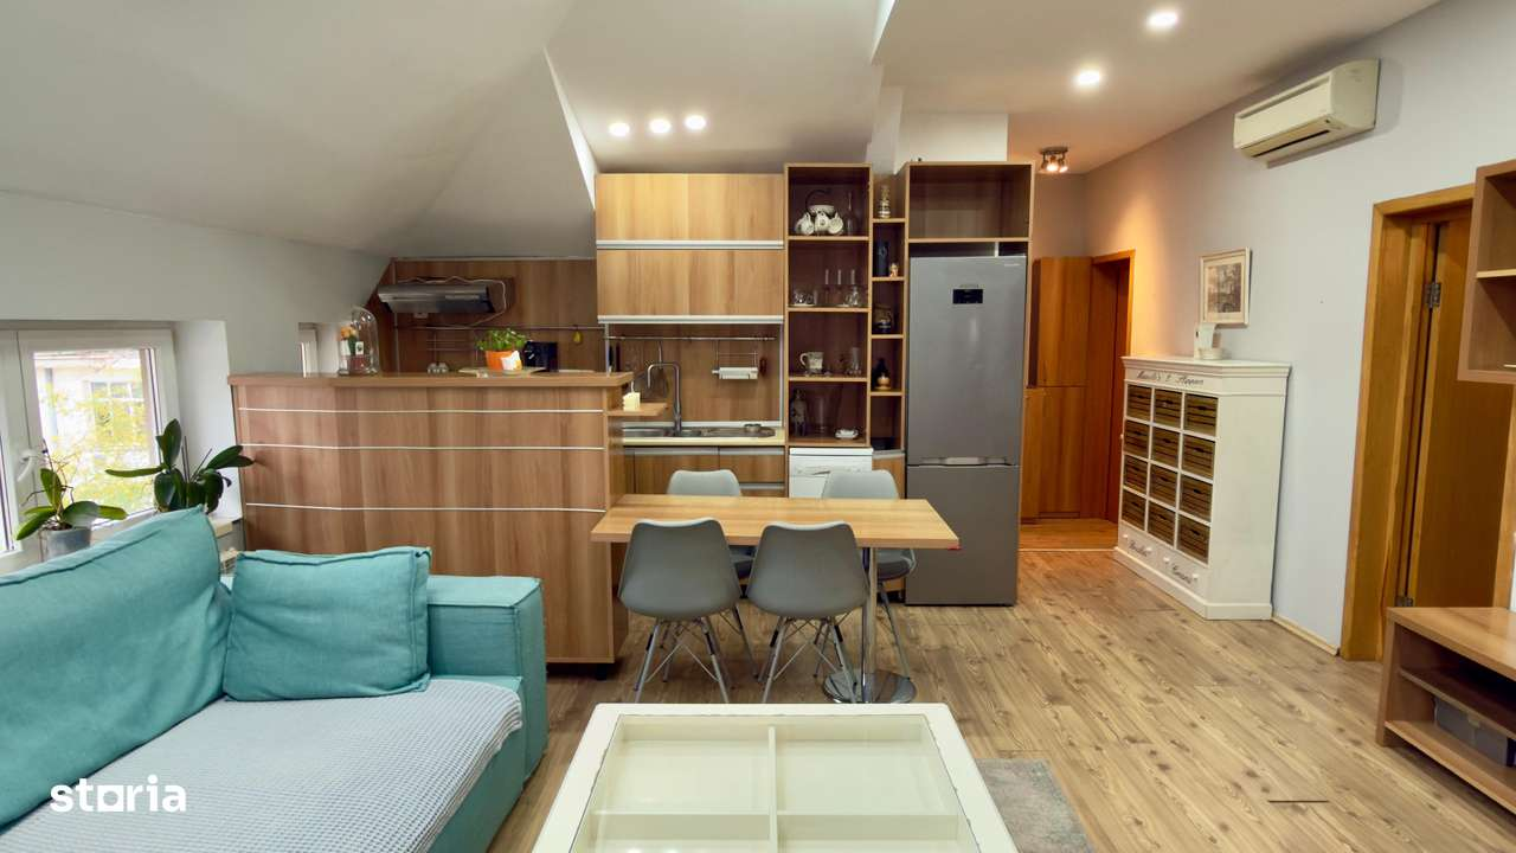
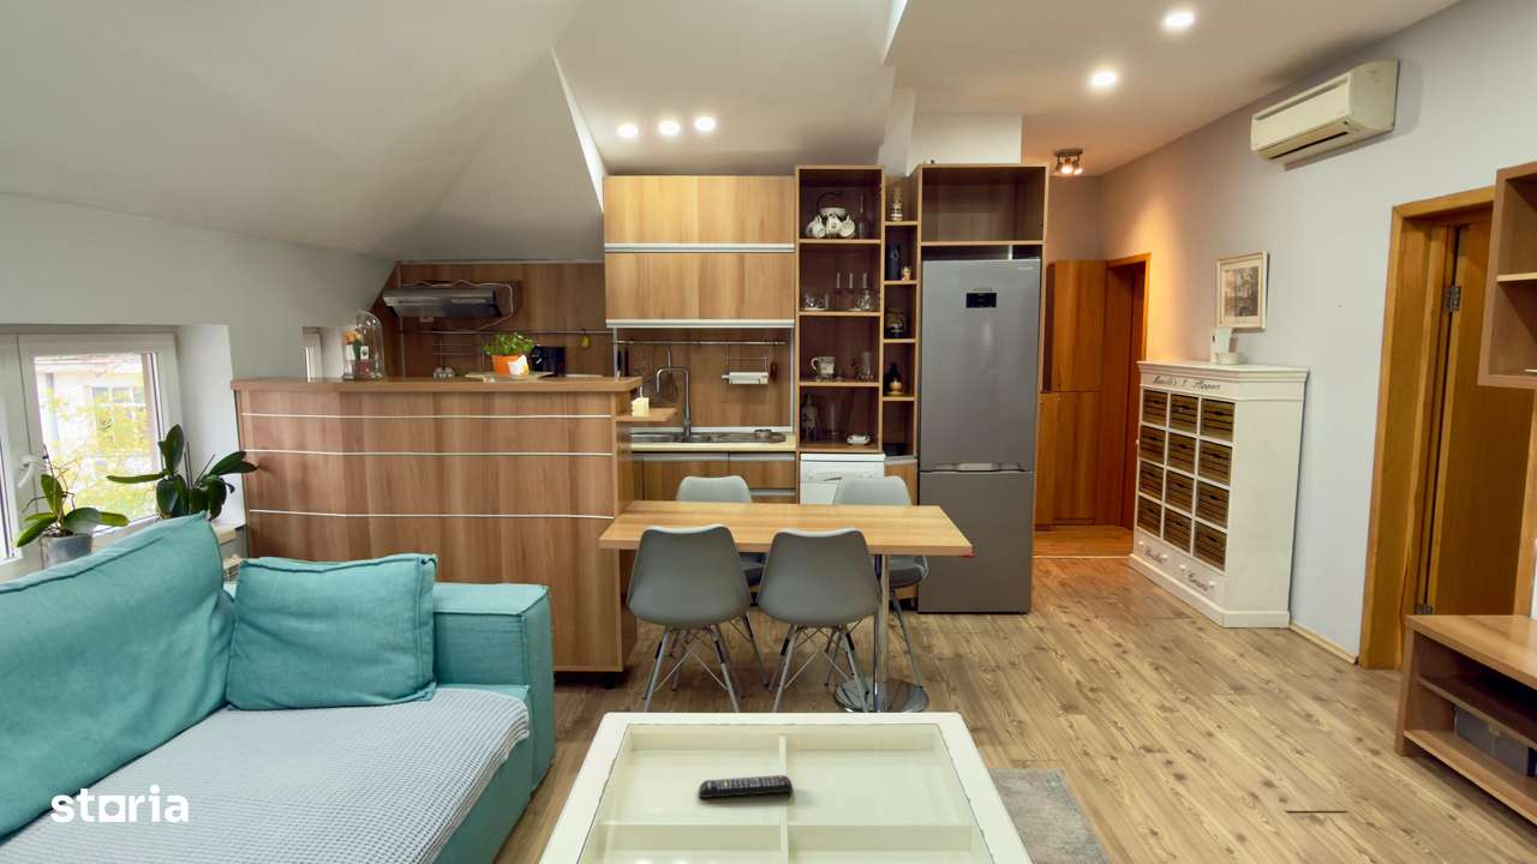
+ remote control (746, 787)
